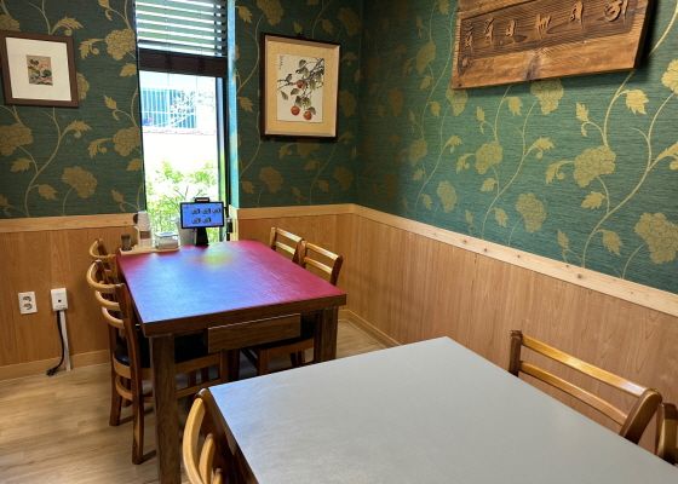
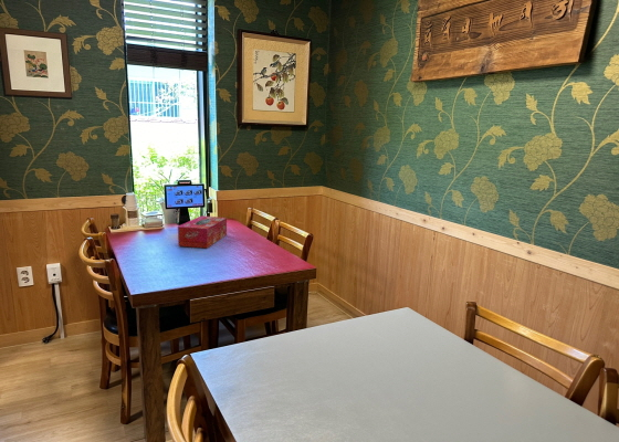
+ tissue box (203, 231)
